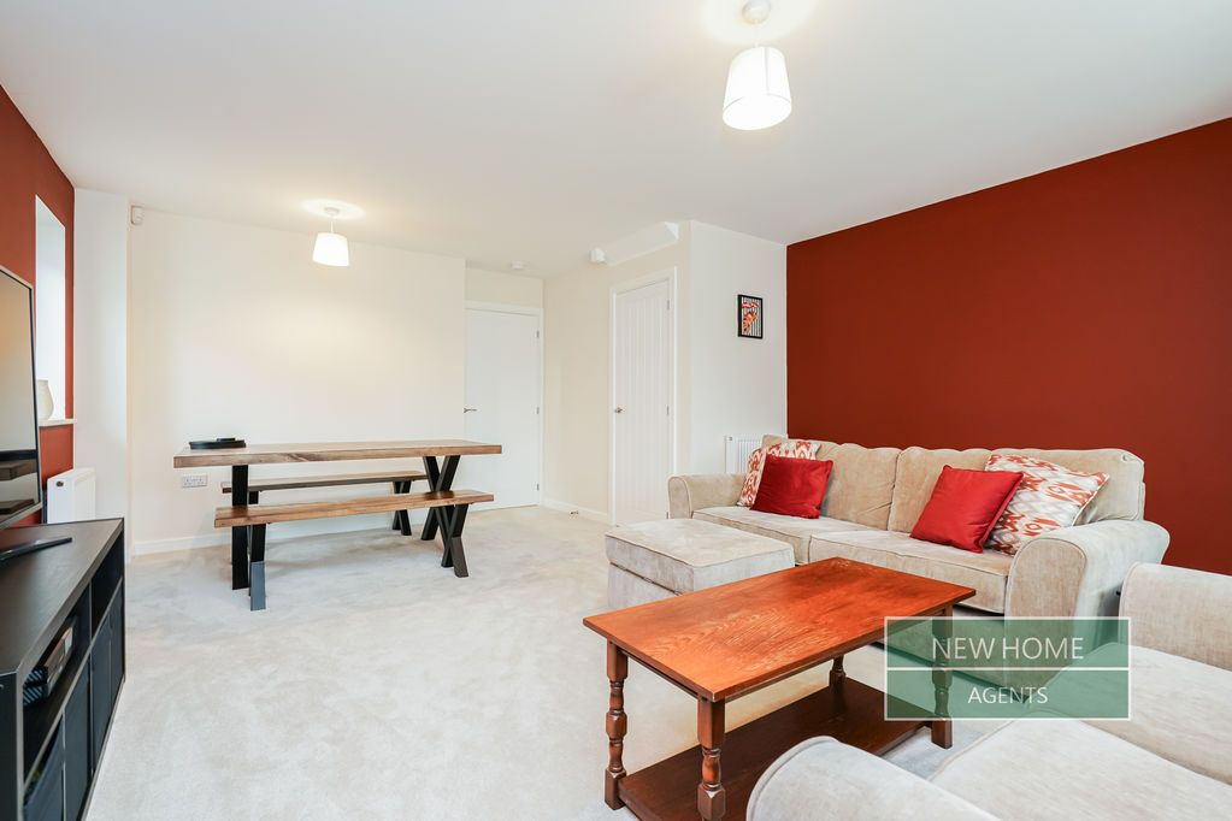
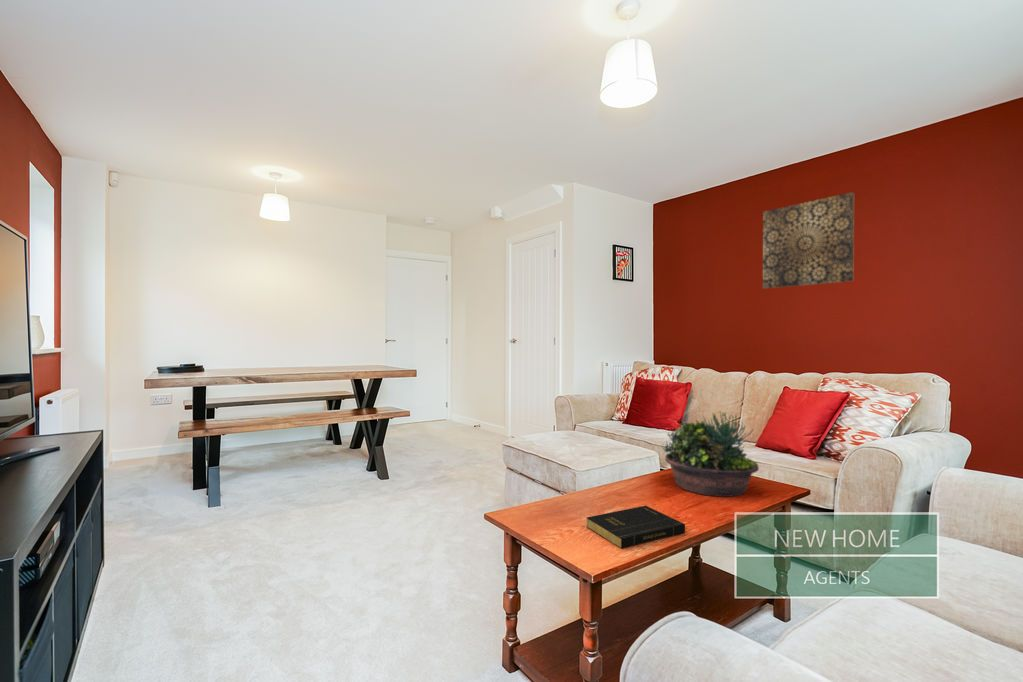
+ wall art (805, 243)
+ succulent planter (709, 446)
+ book (636, 524)
